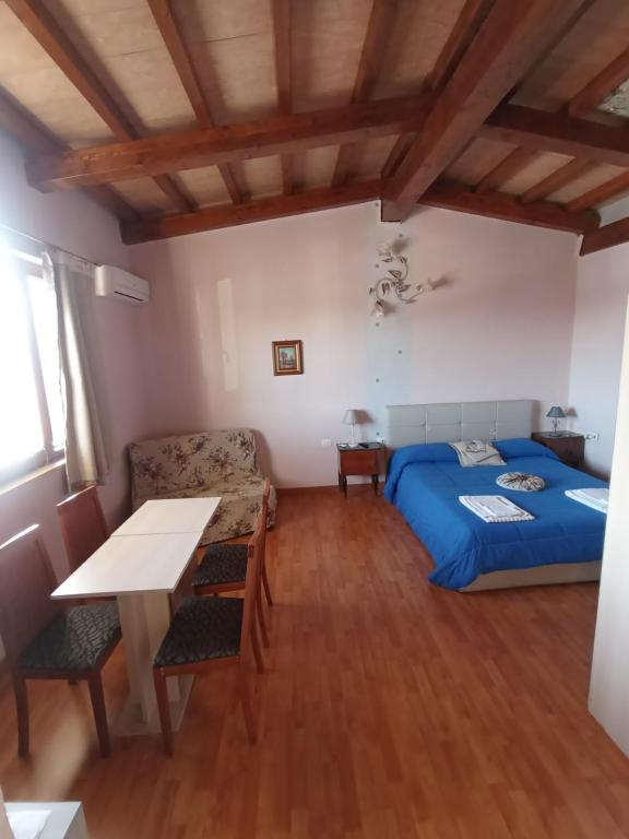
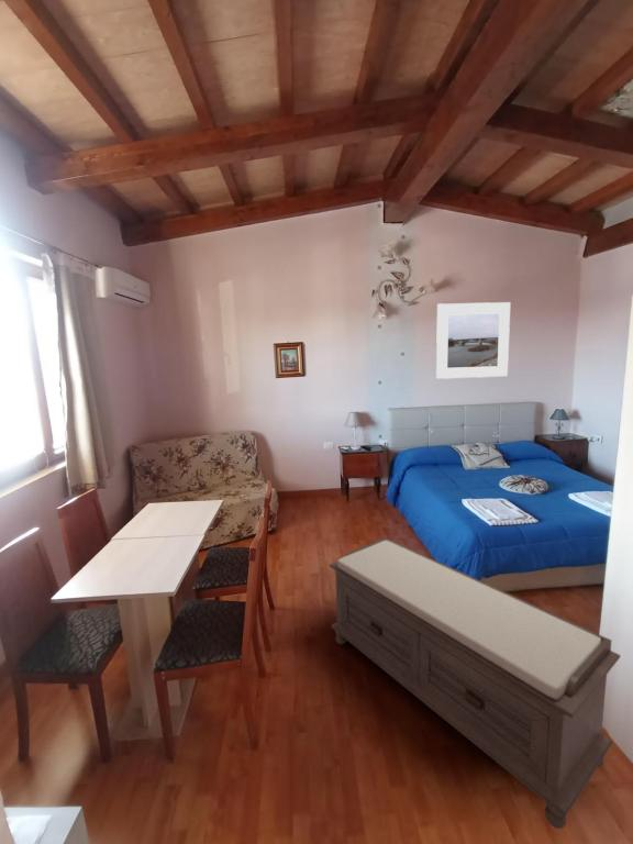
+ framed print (473, 341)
+ bench (445, 642)
